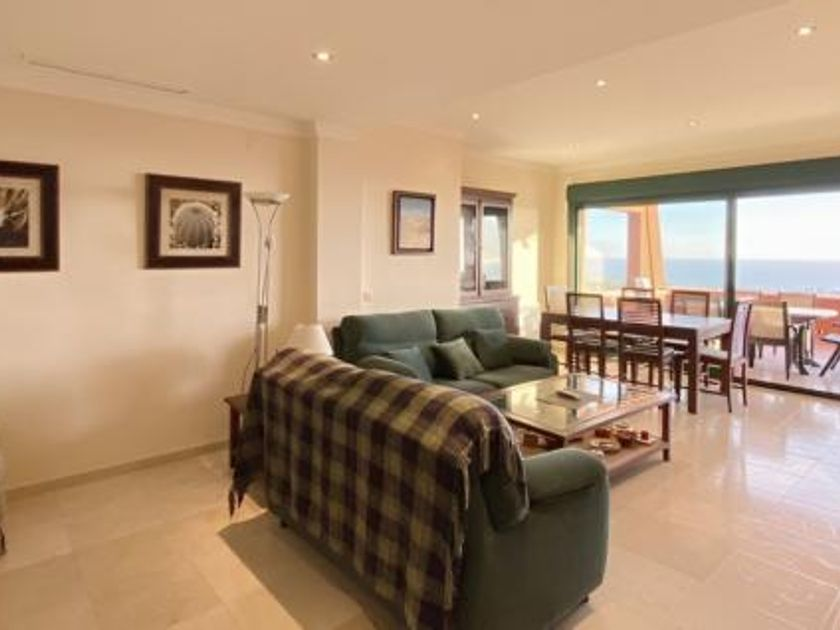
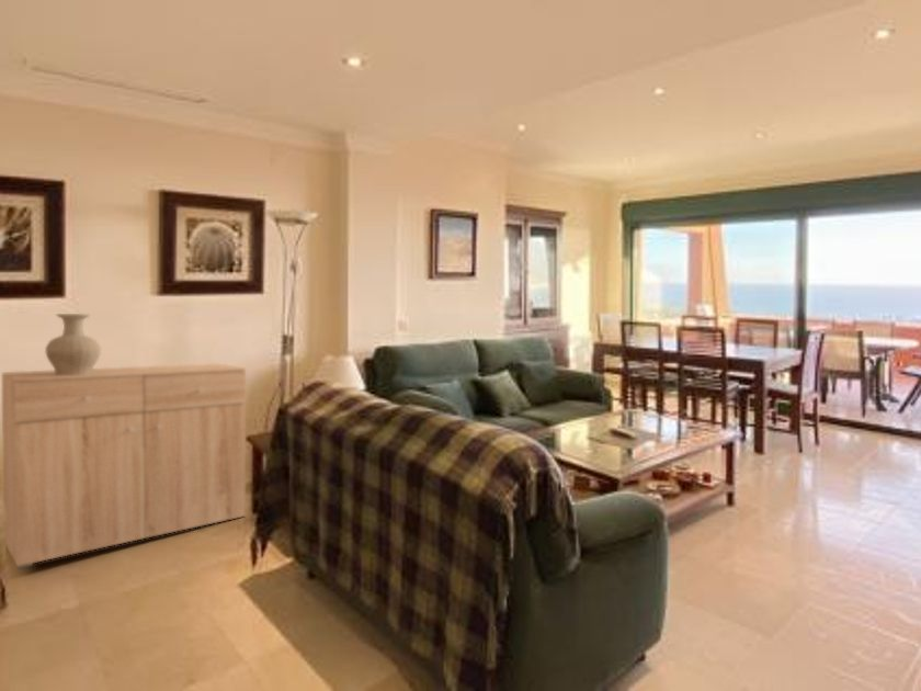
+ dresser (133, 451)
+ vase (73, 343)
